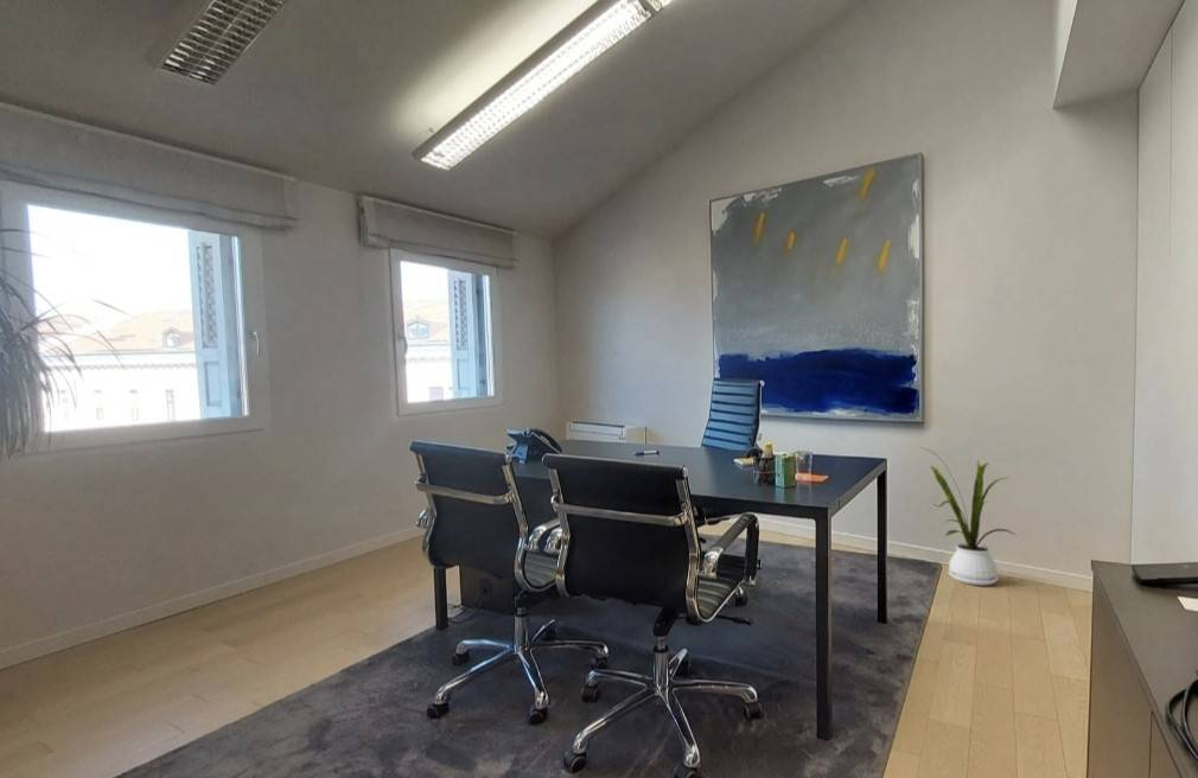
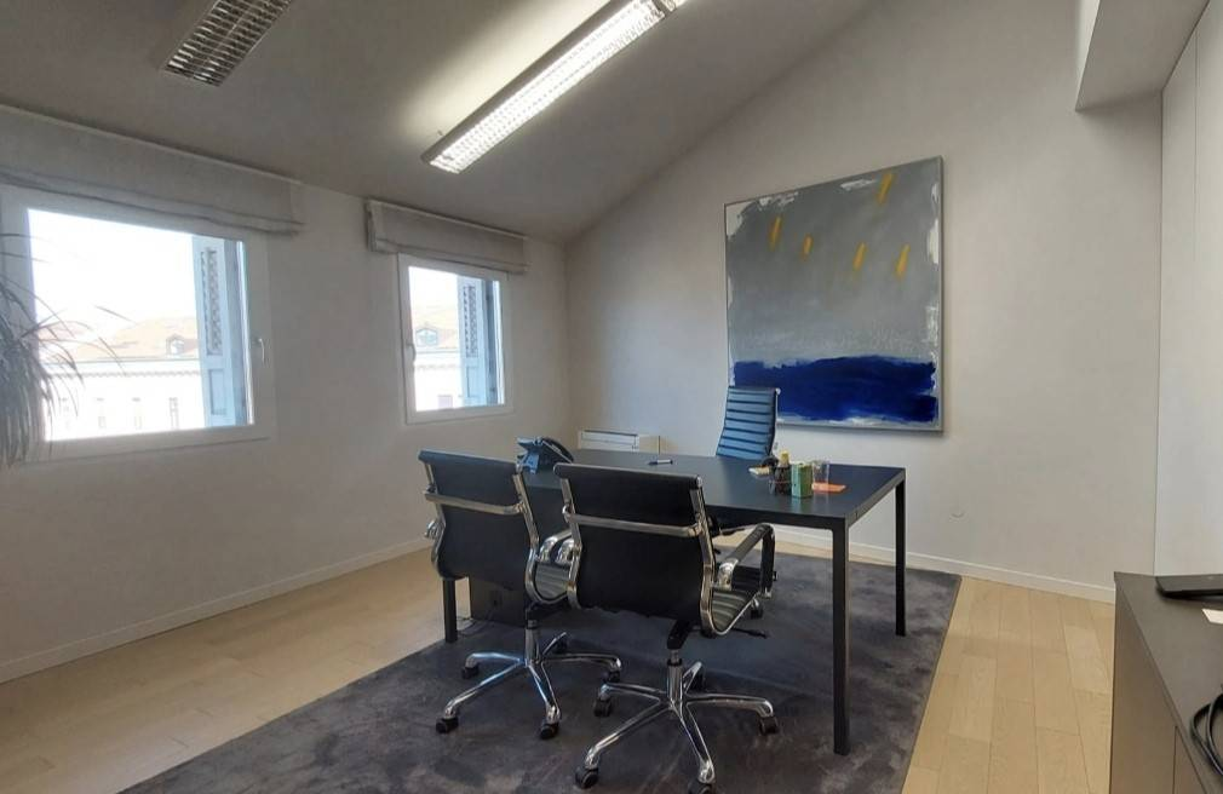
- house plant (966, 514)
